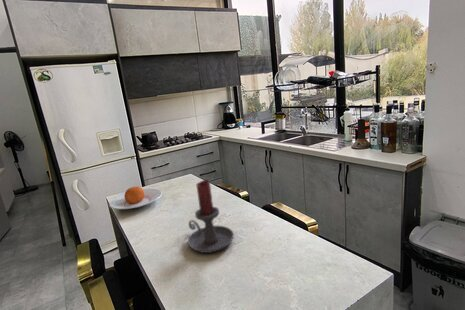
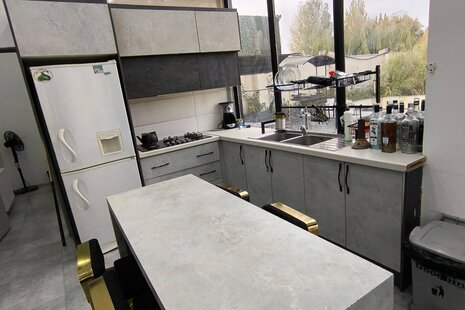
- plate (135, 196)
- candle holder (203, 210)
